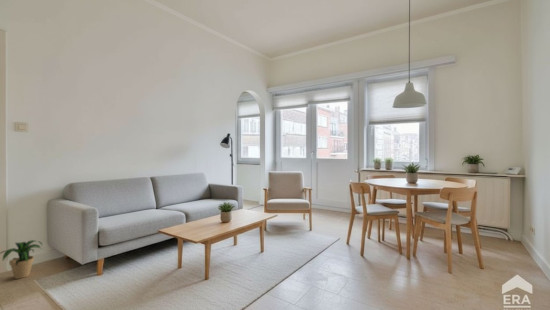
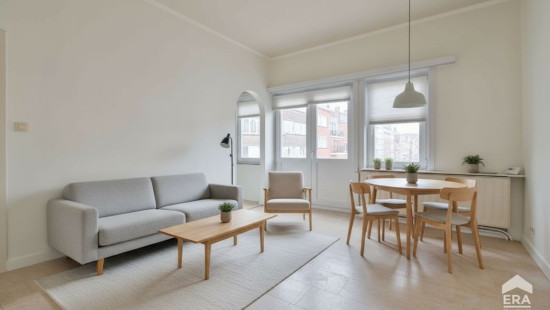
- potted plant (22, 259)
